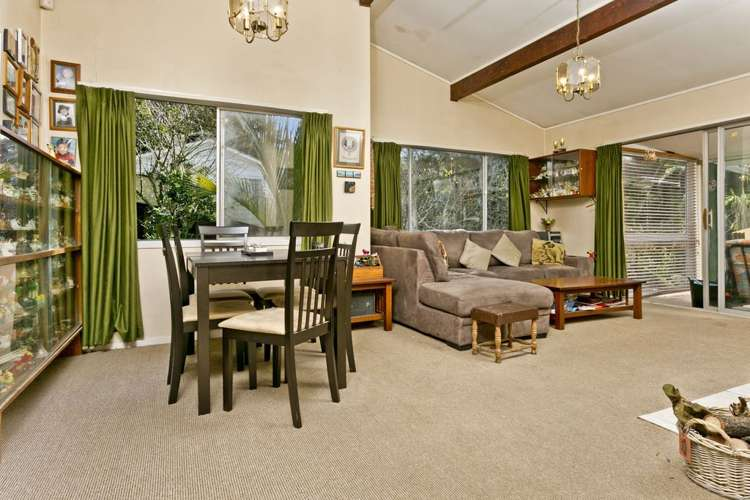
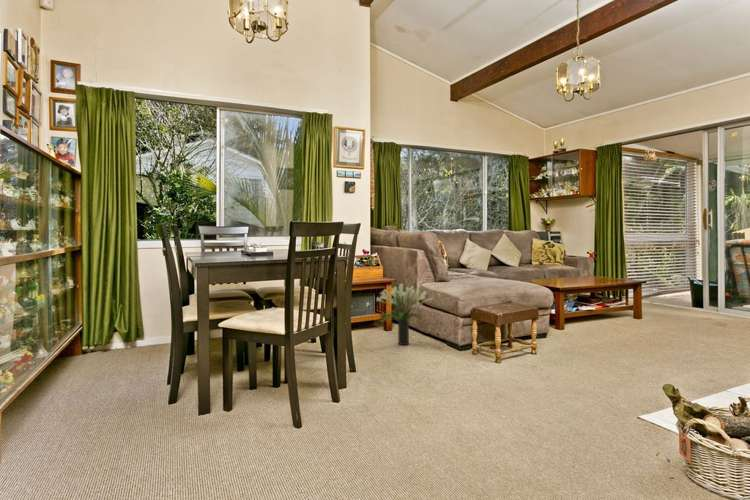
+ potted plant (404, 314)
